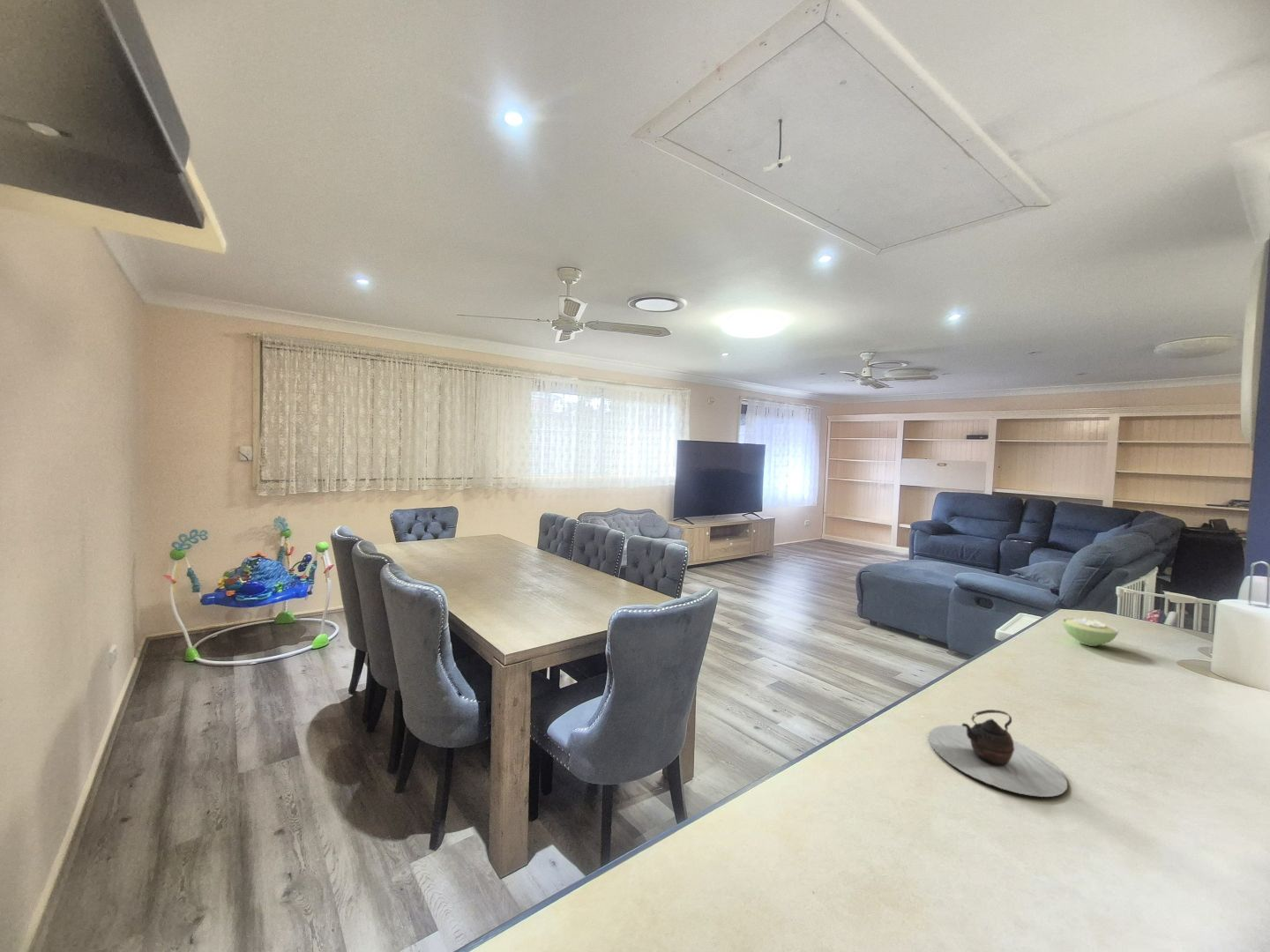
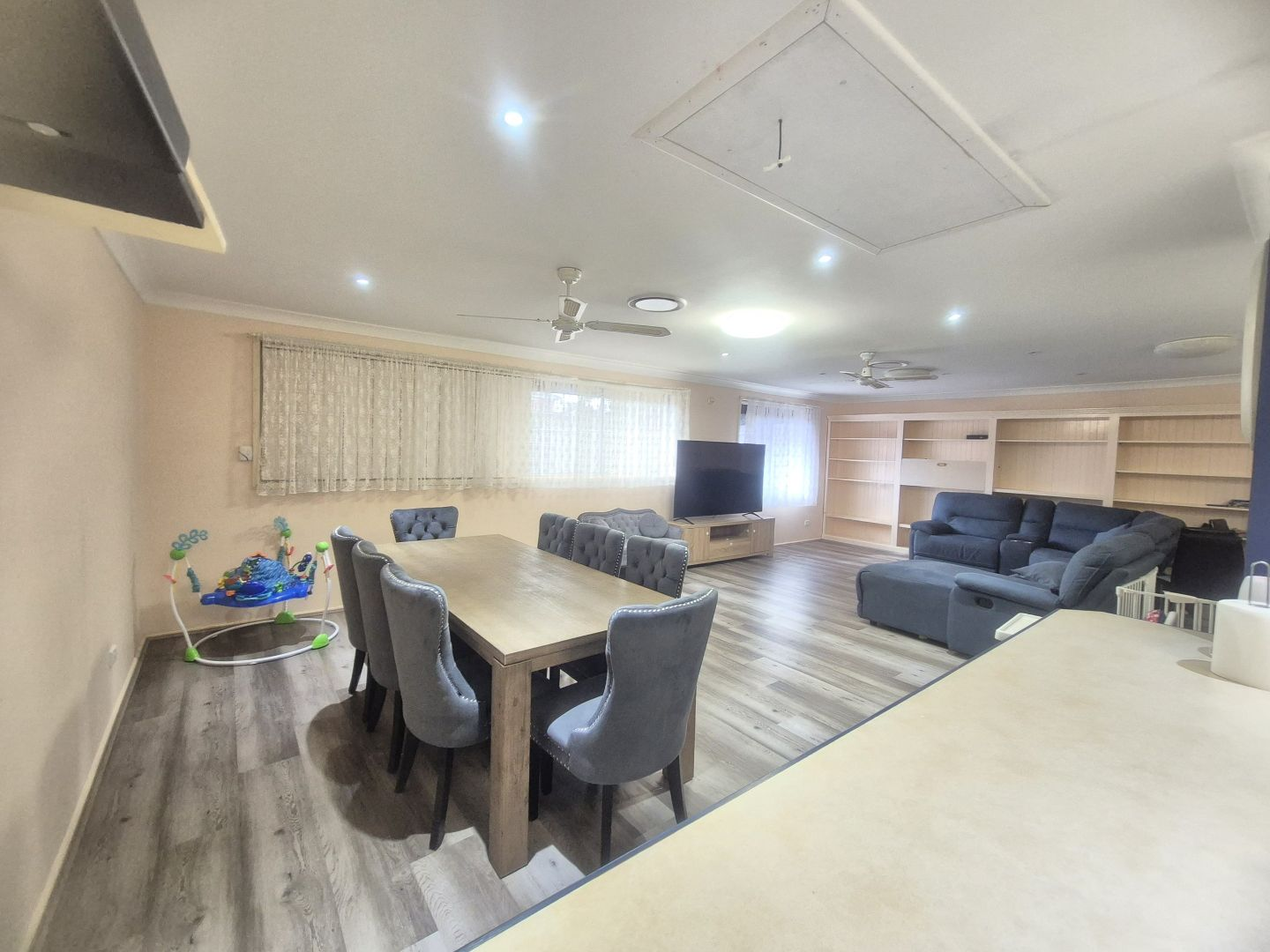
- teapot (994, 733)
- sugar bowl (1088, 631)
